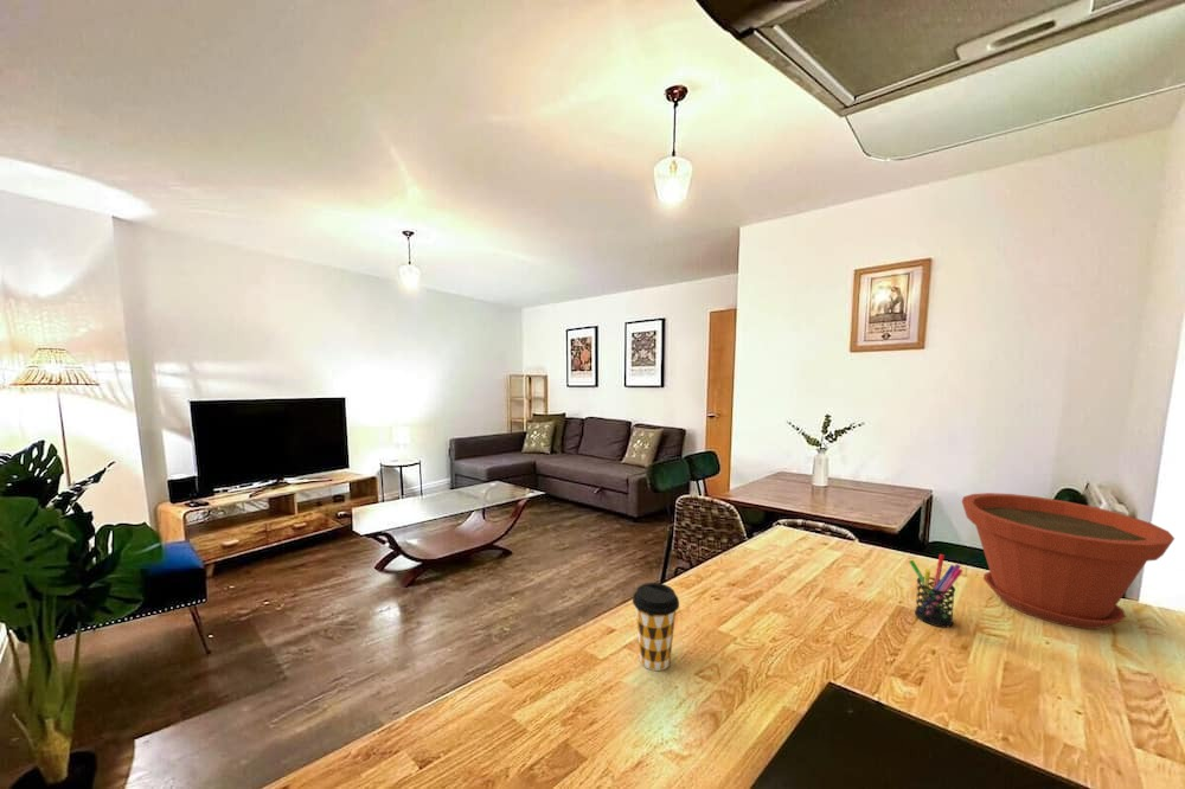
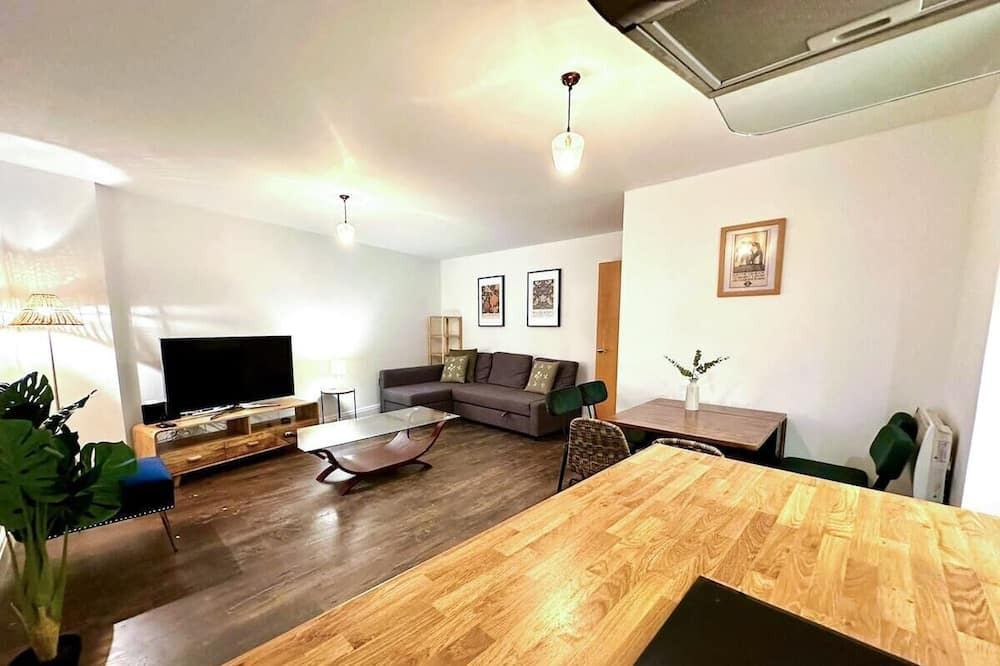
- plant pot (1051, 560)
- coffee cup (655, 626)
- pen holder (931, 585)
